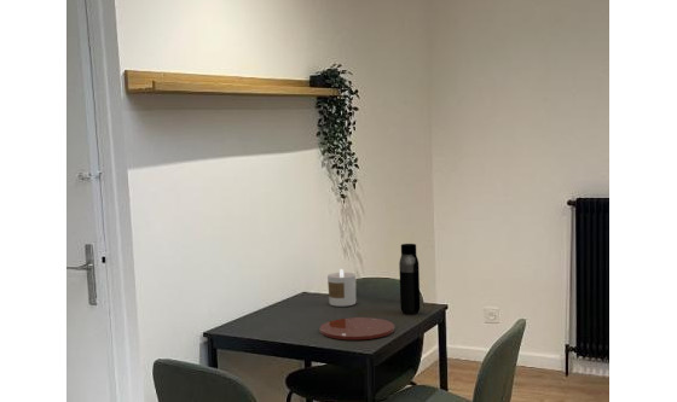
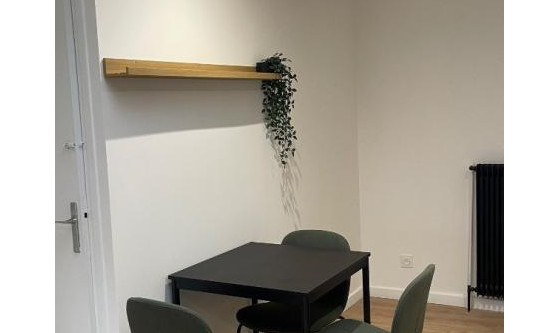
- plate (357, 327)
- water bottle (409, 278)
- candle (341, 286)
